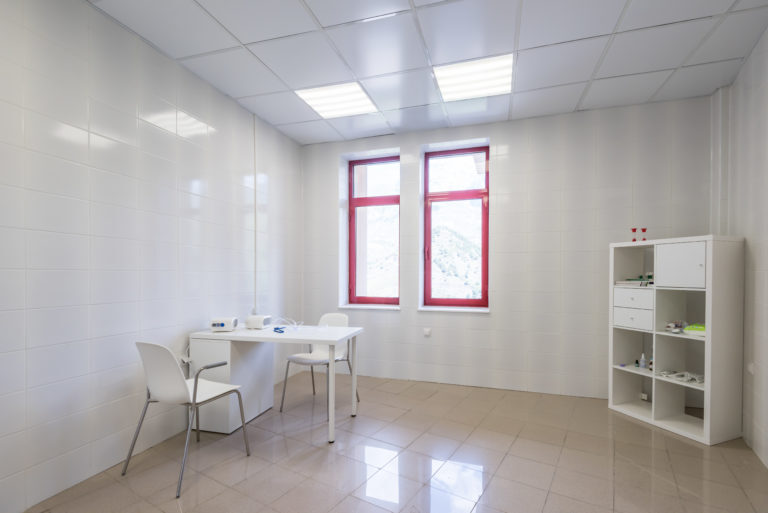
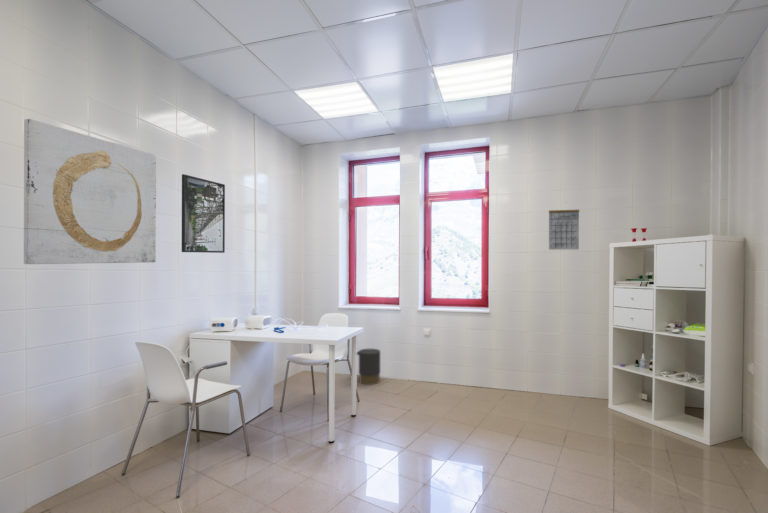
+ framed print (204, 216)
+ wall art (99, 201)
+ calendar (563, 225)
+ trash can (367, 364)
